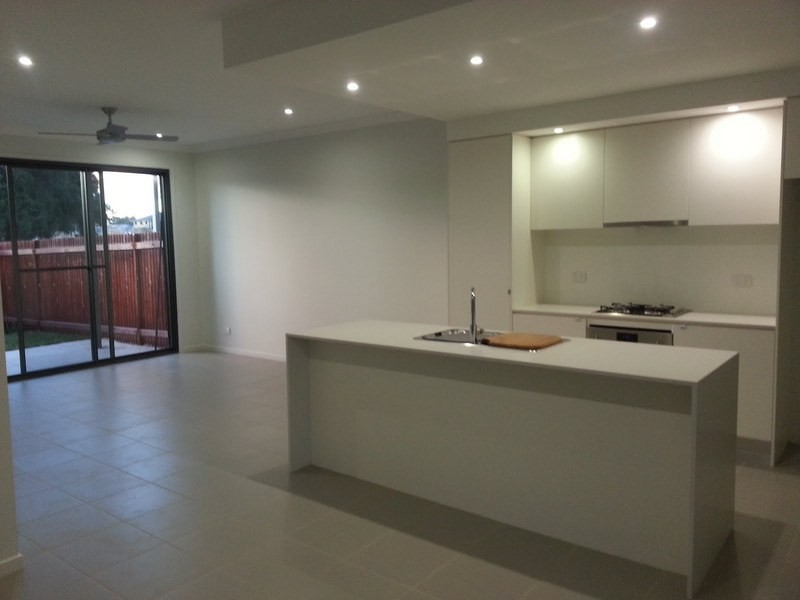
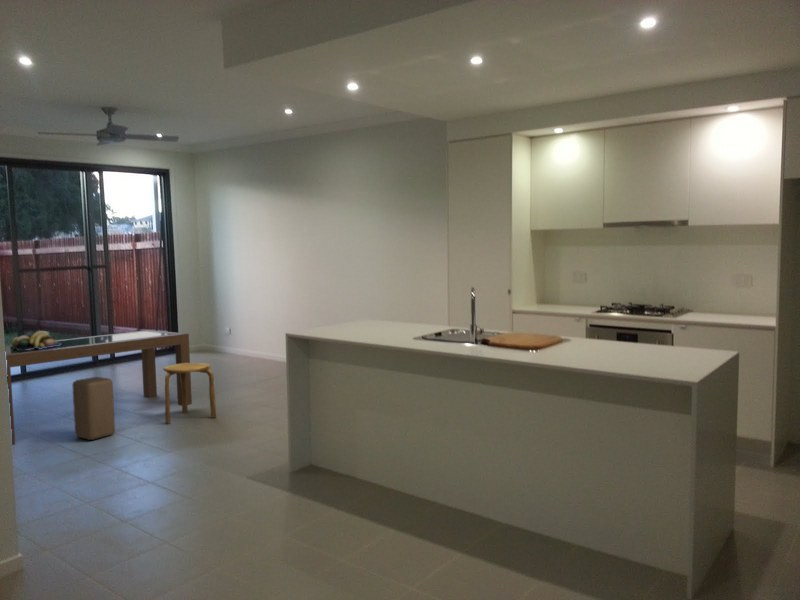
+ stool (93, 407)
+ stool (186, 391)
+ dining table (83, 357)
+ fruit bowl (37, 338)
